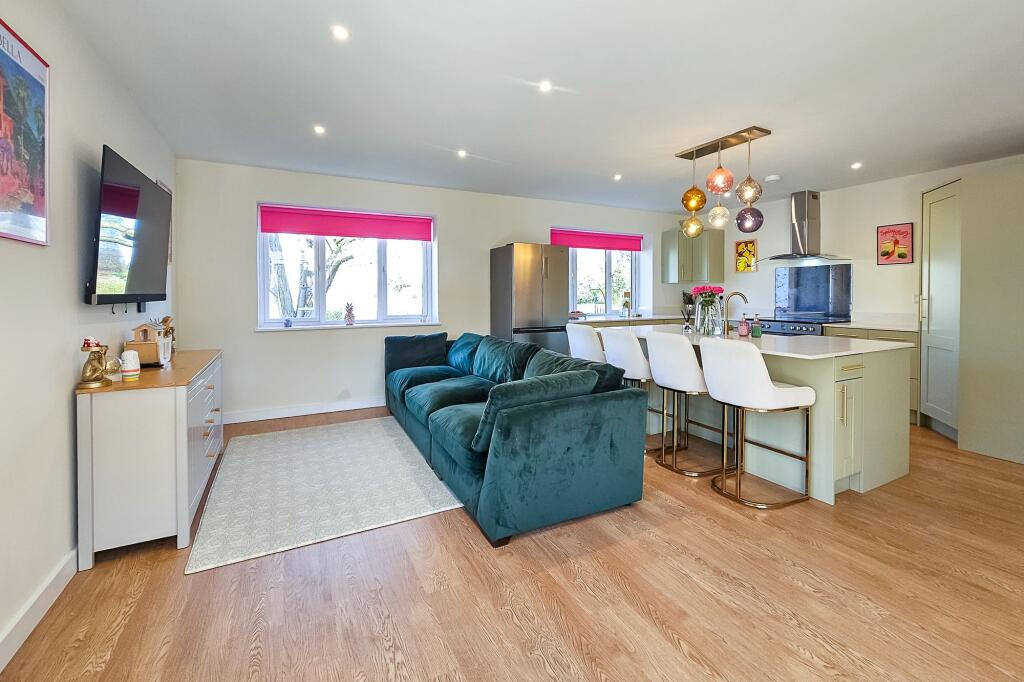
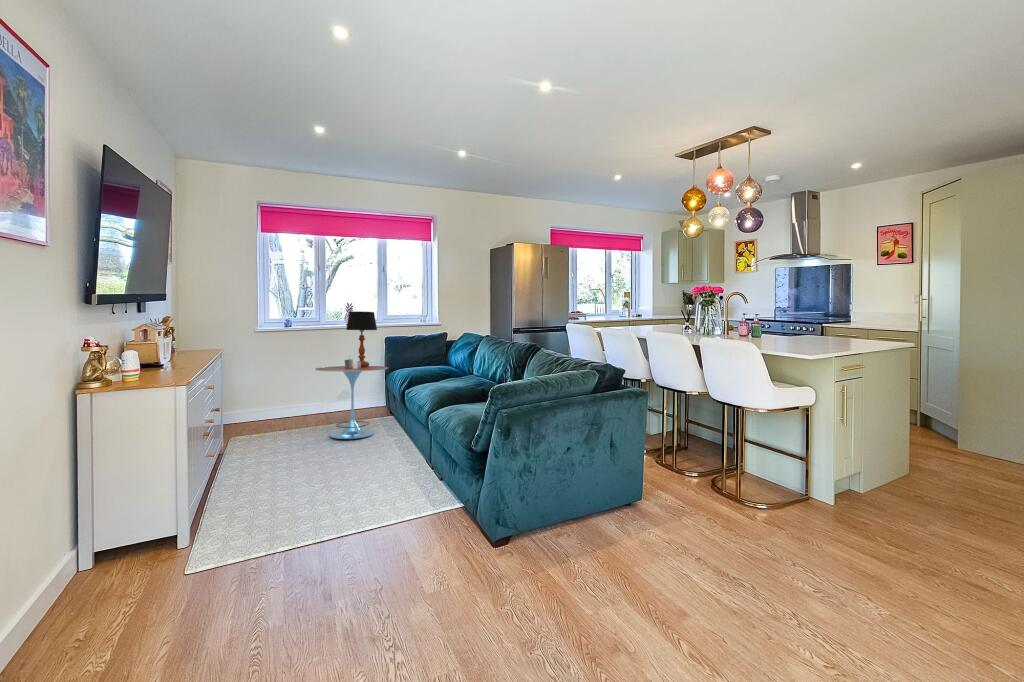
+ side table (352, 395)
+ table lamp (361, 339)
